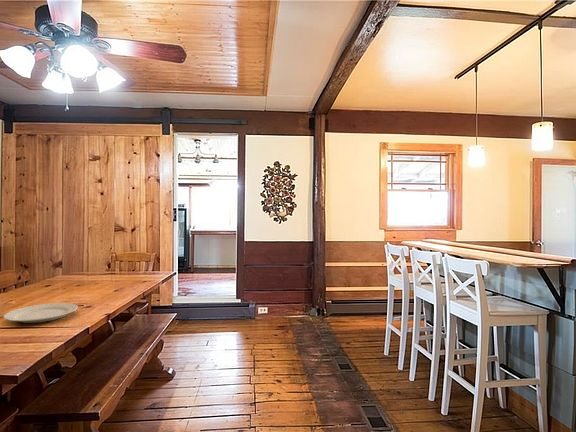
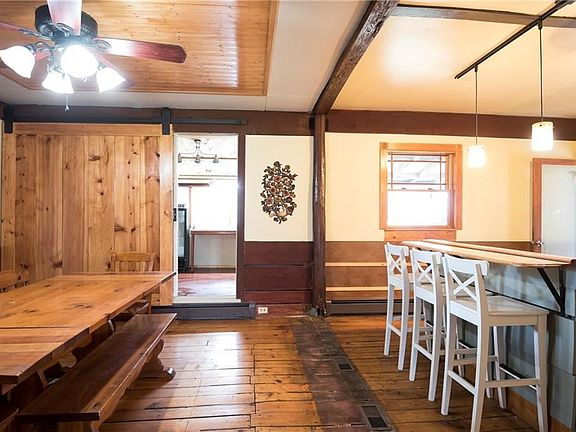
- chinaware (42, 313)
